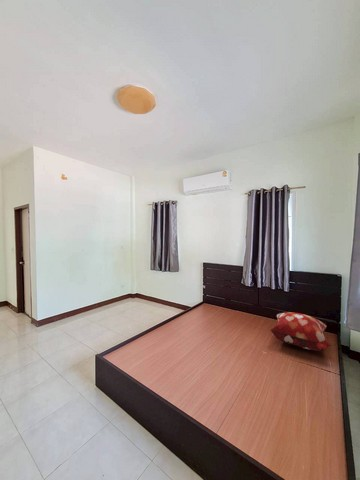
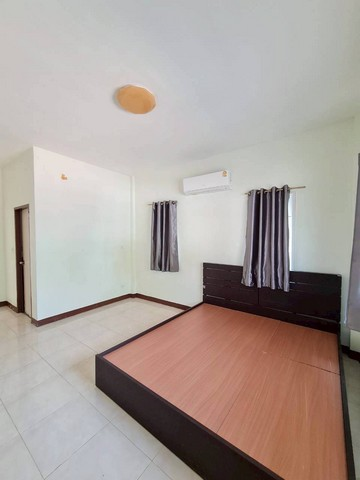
- decorative pillow (299, 328)
